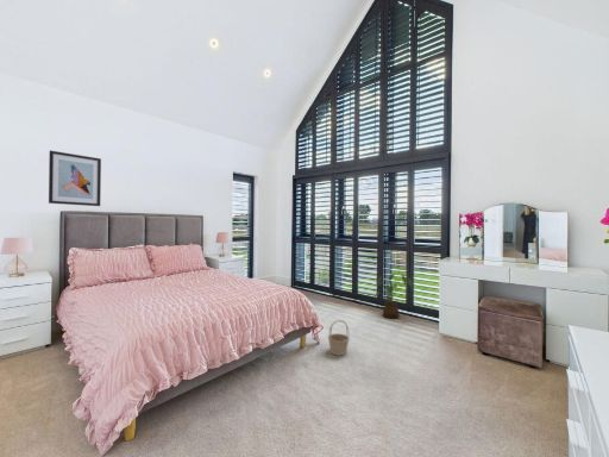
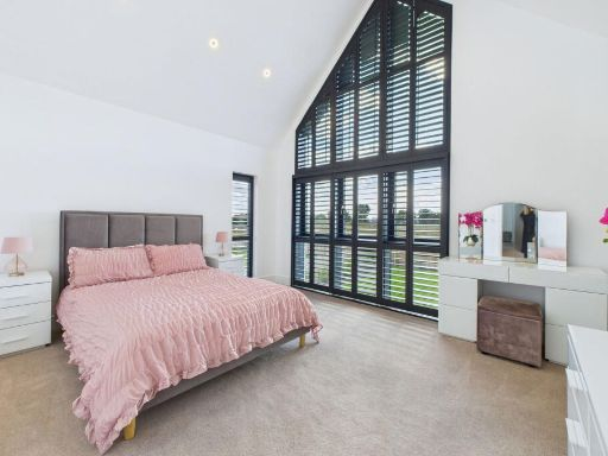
- wall art (76, 180)
- basket (338, 336)
- house plant (391, 295)
